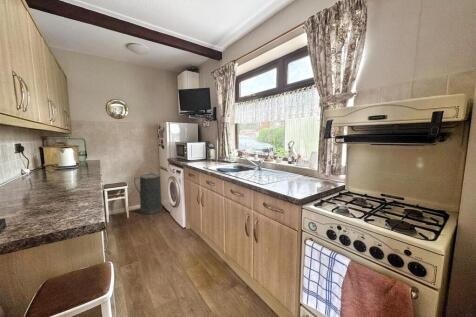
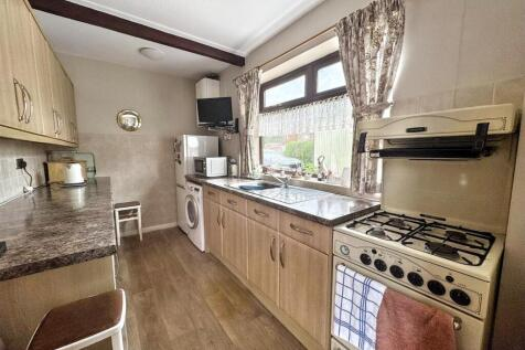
- trash can (148, 192)
